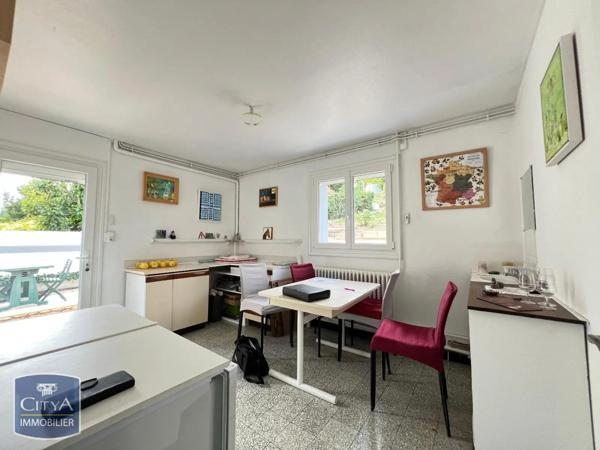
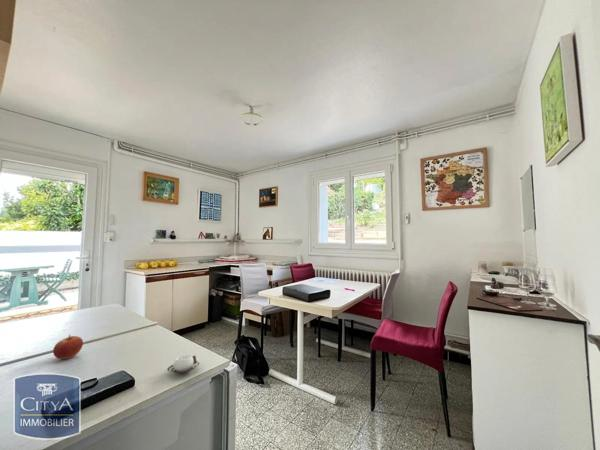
+ cup (183, 363)
+ apple (69, 345)
